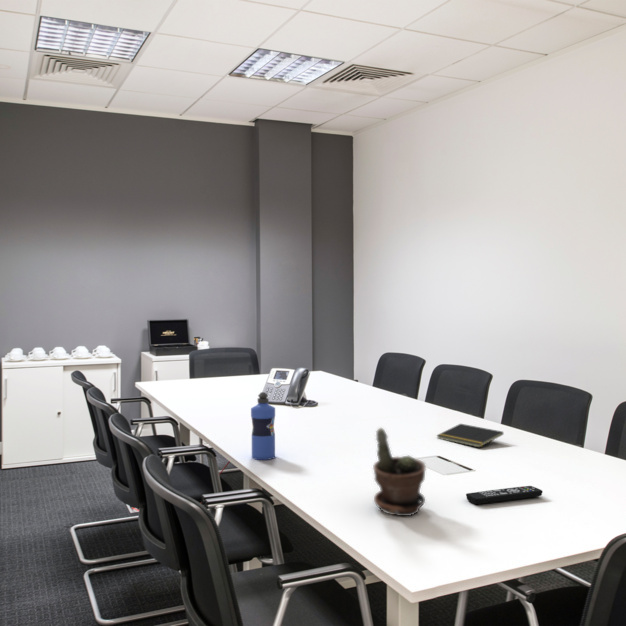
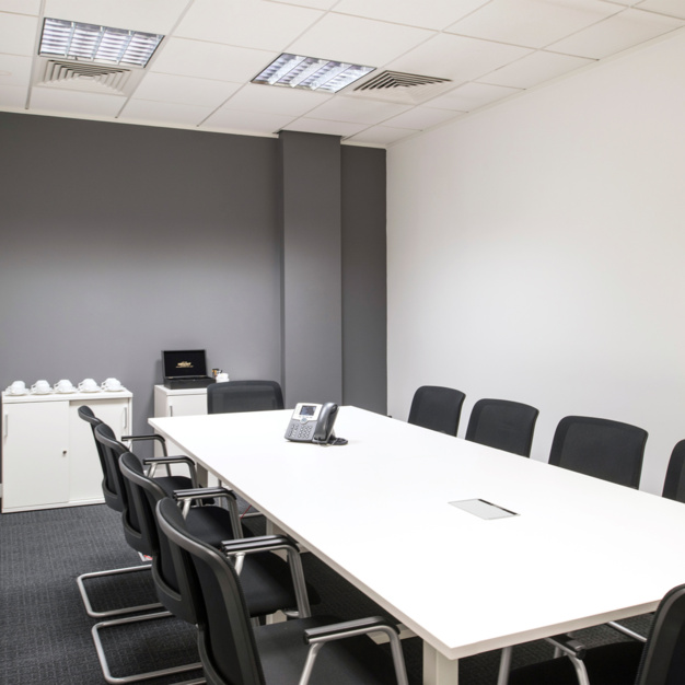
- water bottle (263, 424)
- potted plant (399, 468)
- notepad (469, 435)
- remote control (504, 494)
